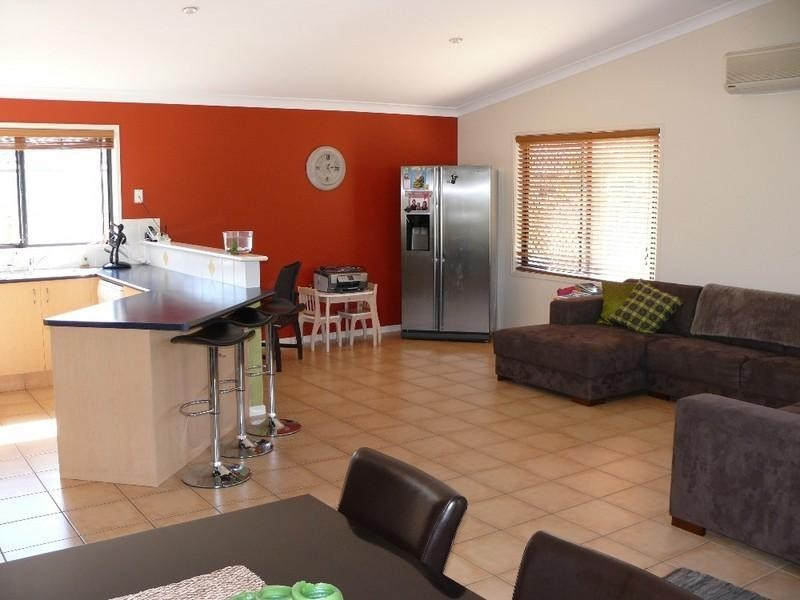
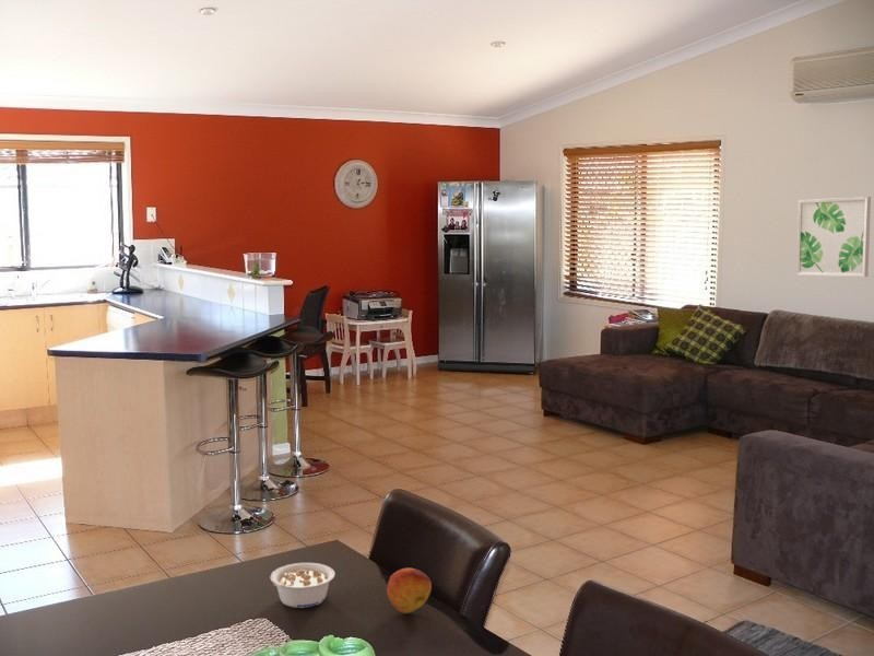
+ wall art (831, 237)
+ legume (303, 585)
+ fruit (408, 589)
